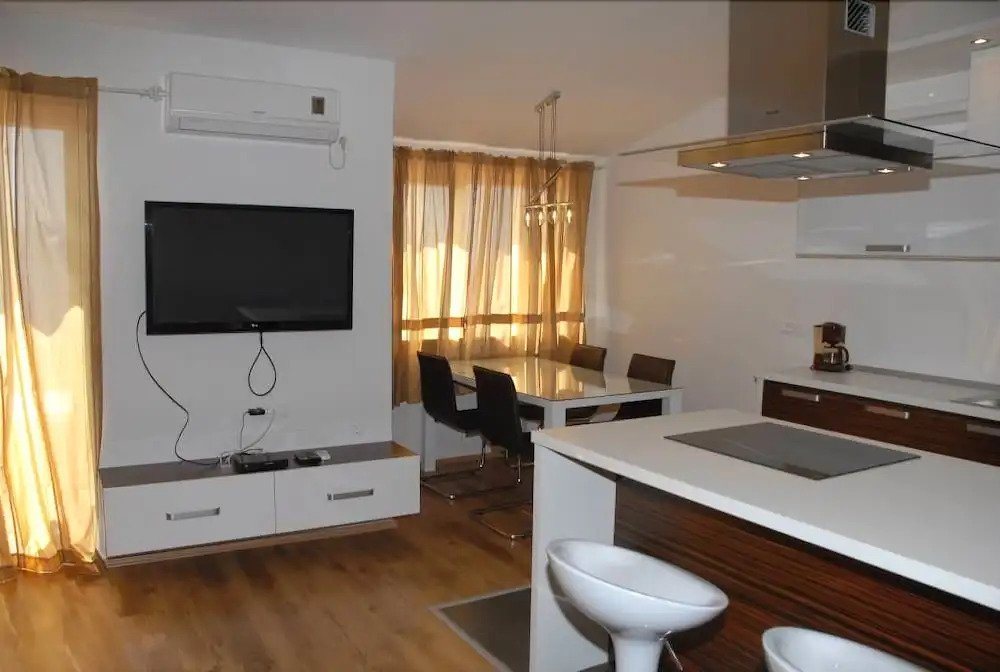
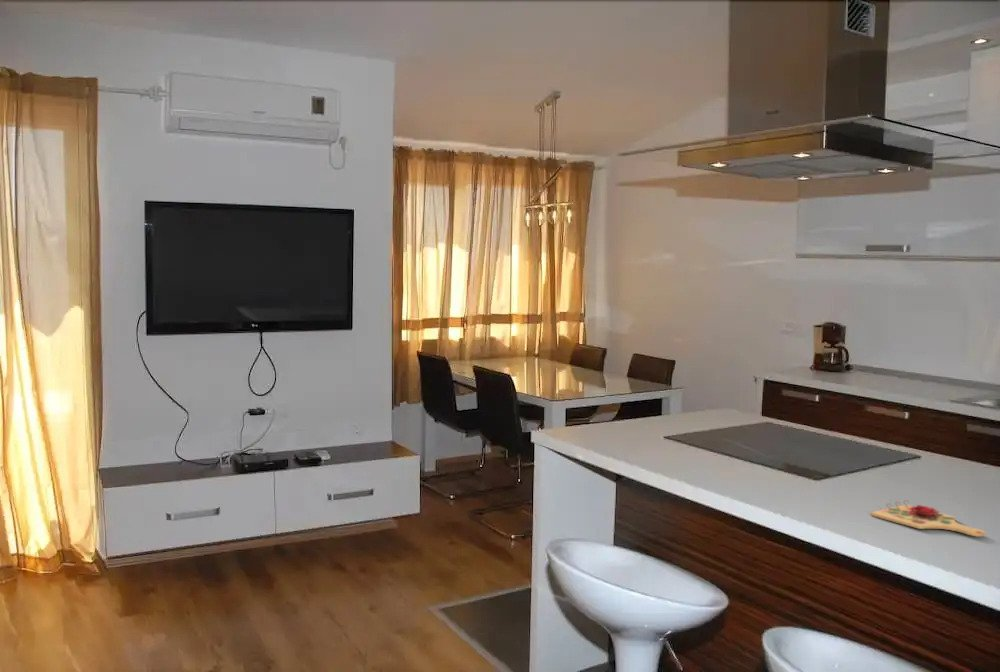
+ cutting board (933, 517)
